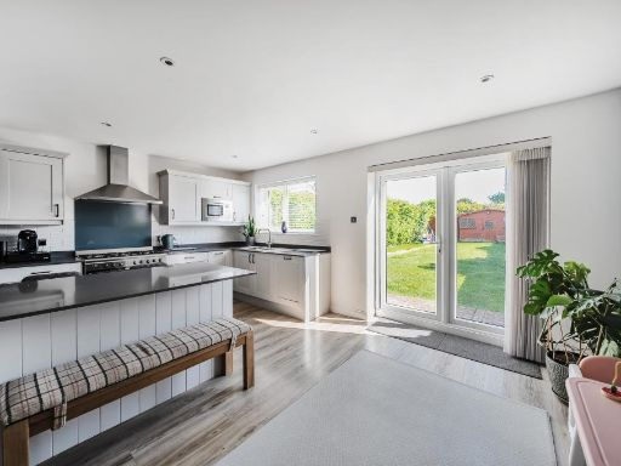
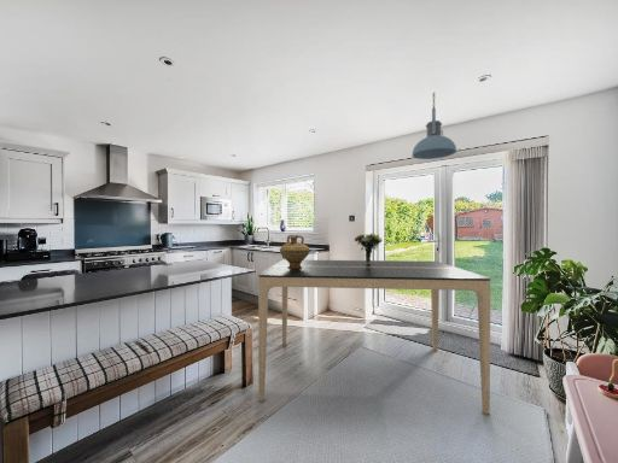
+ bouquet (369, 247)
+ ceiling light (433, 123)
+ ceramic jug (295, 251)
+ dining table (362, 287)
